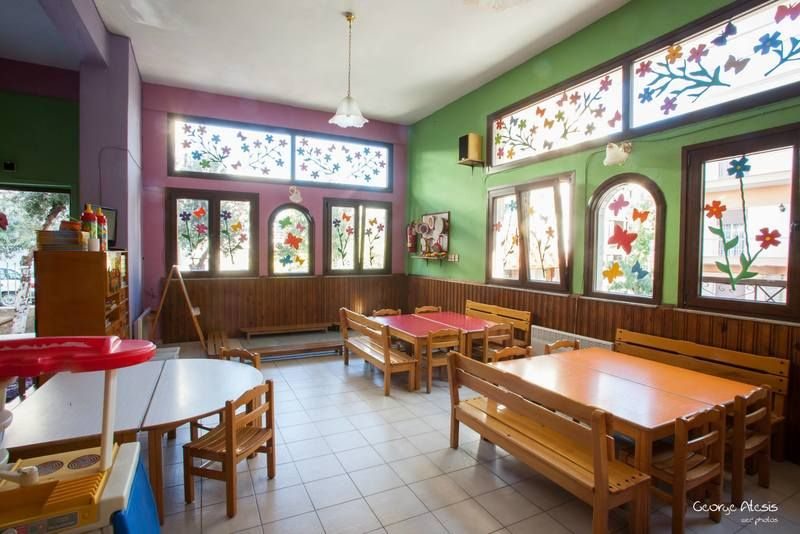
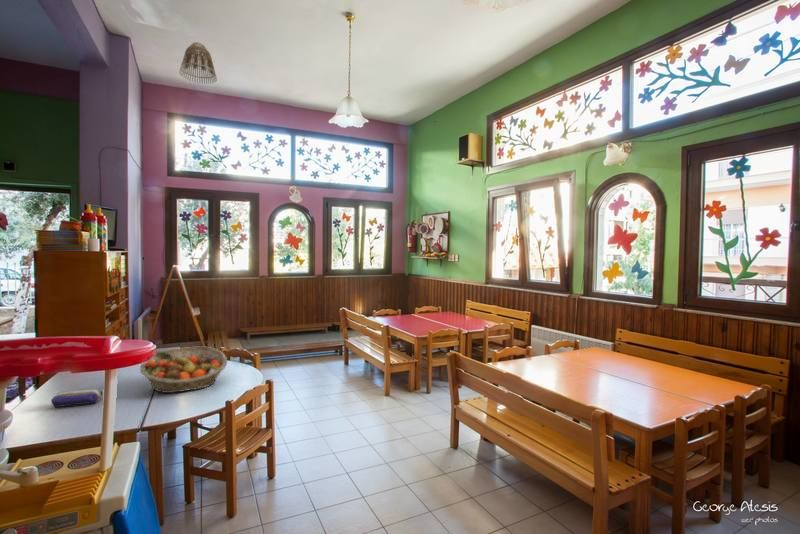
+ lamp shade (197, 60)
+ pencil case (77, 397)
+ fruit basket (185, 368)
